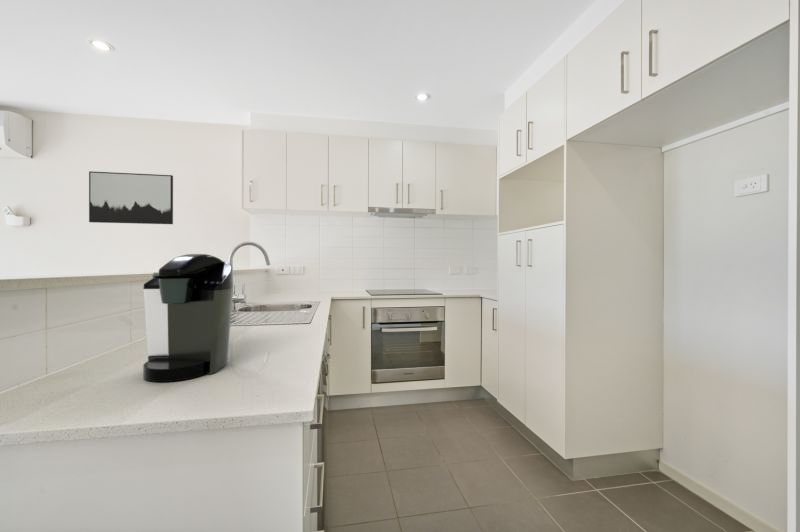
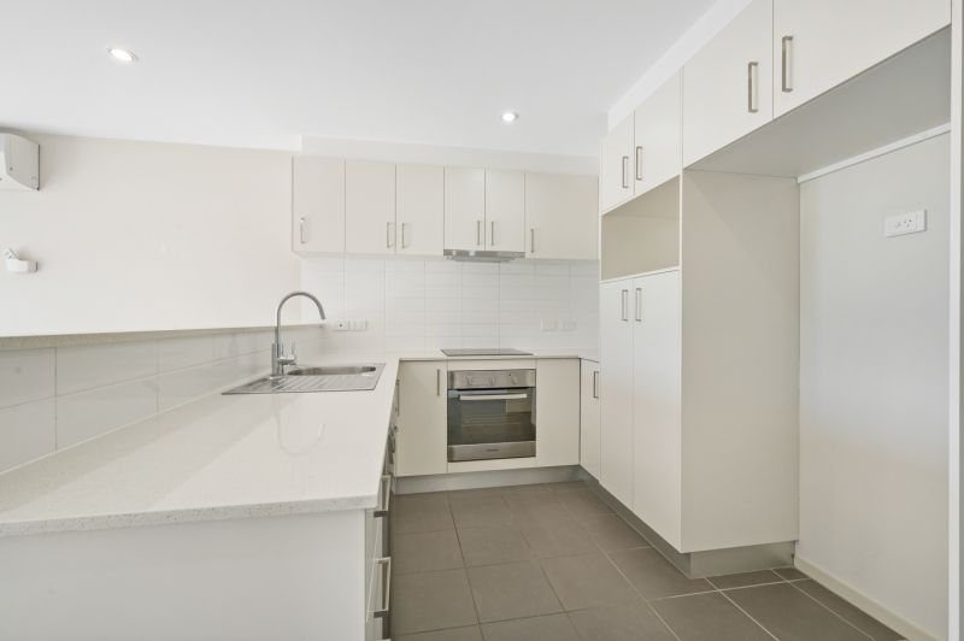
- wall art (132, 198)
- coffee maker (172, 310)
